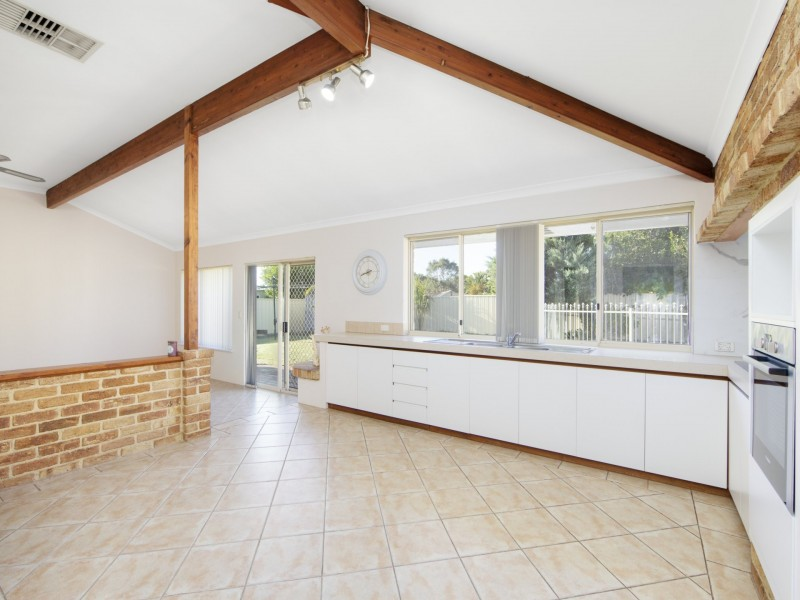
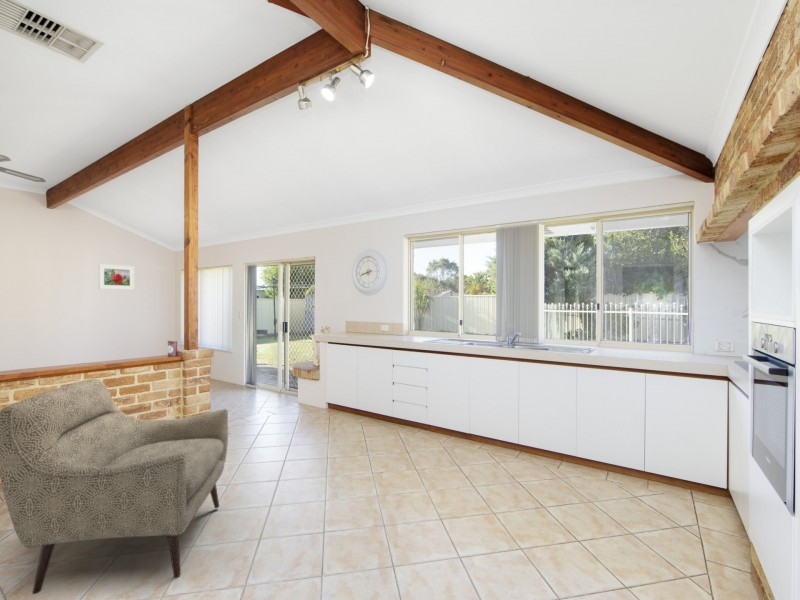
+ chair (131, 464)
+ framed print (117, 277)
